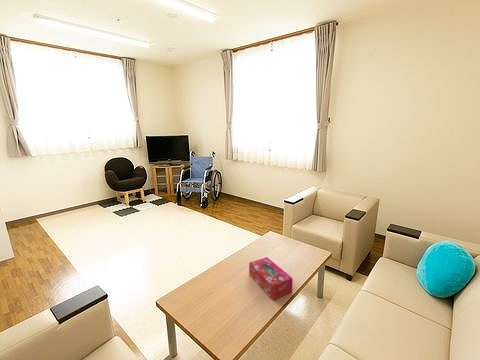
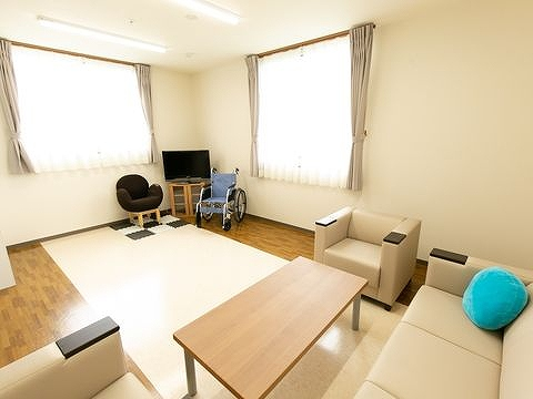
- tissue box (269, 276)
